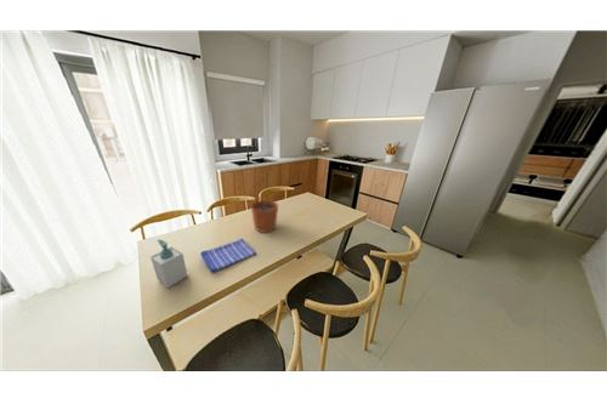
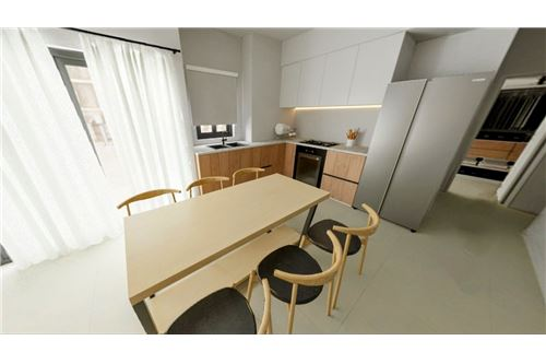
- dish towel (228, 252)
- soap bottle (168, 261)
- plant pot (265, 210)
